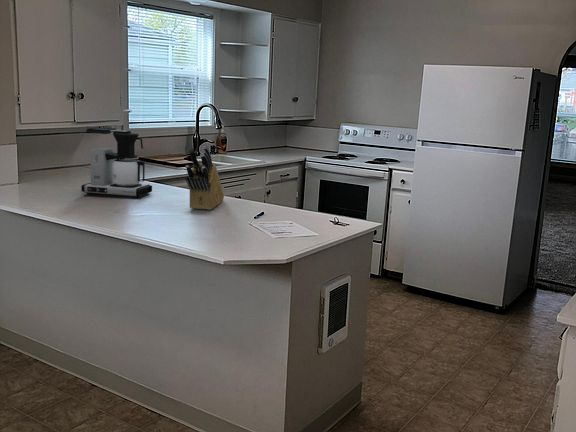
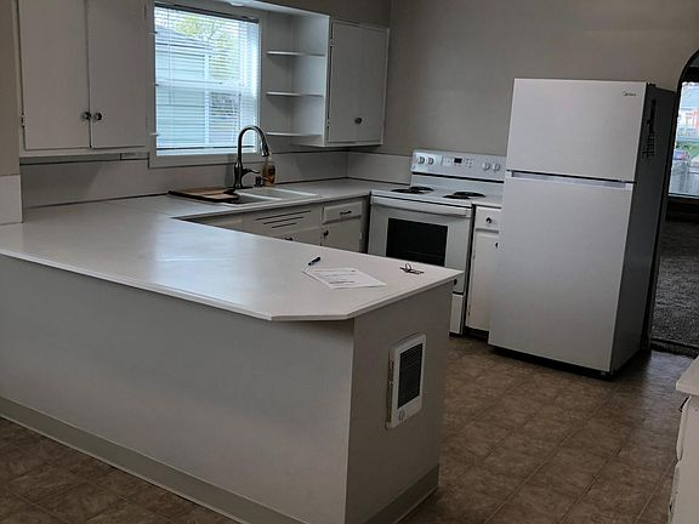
- knife block (205, 175)
- coffee maker (117, 162)
